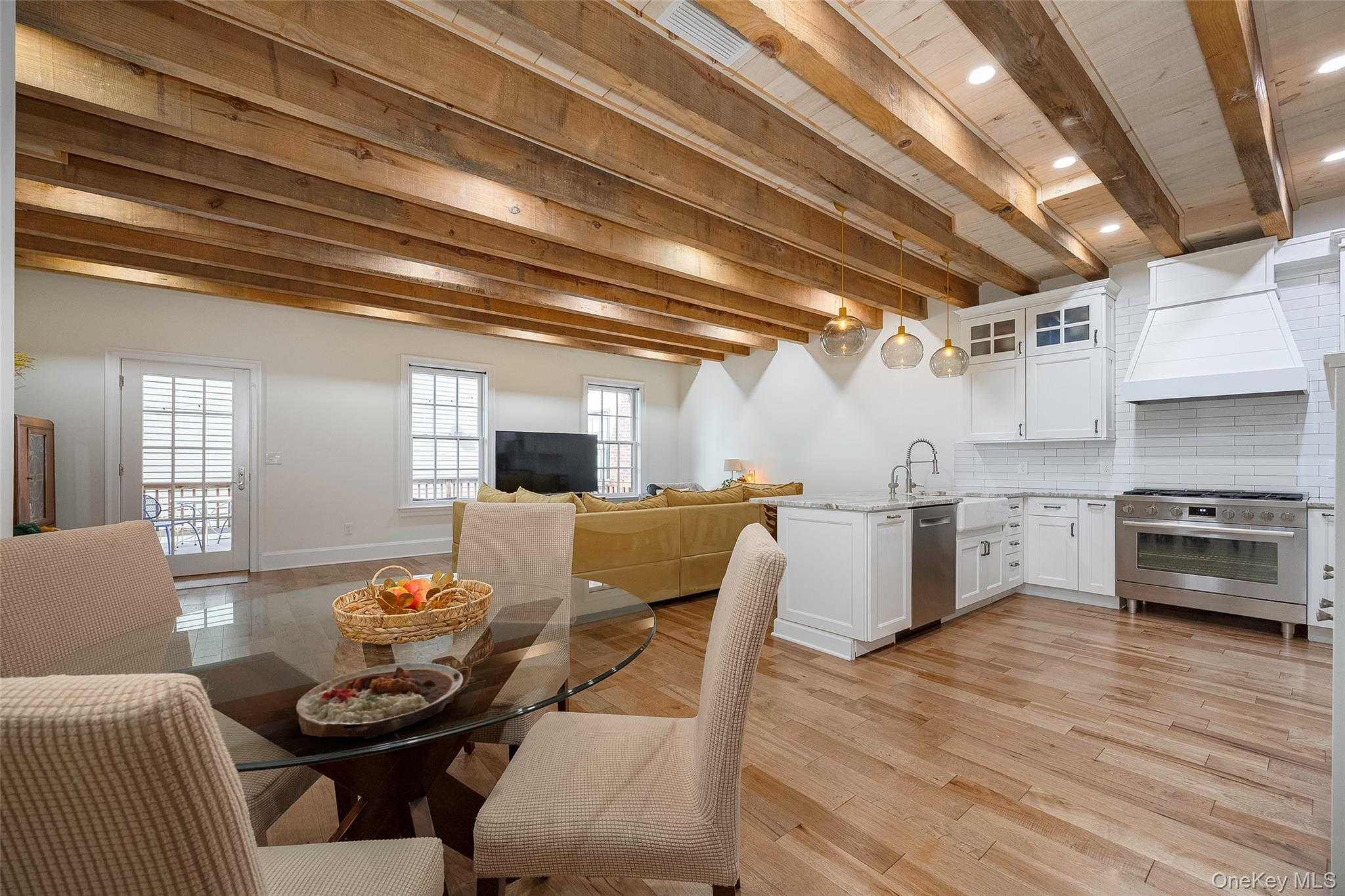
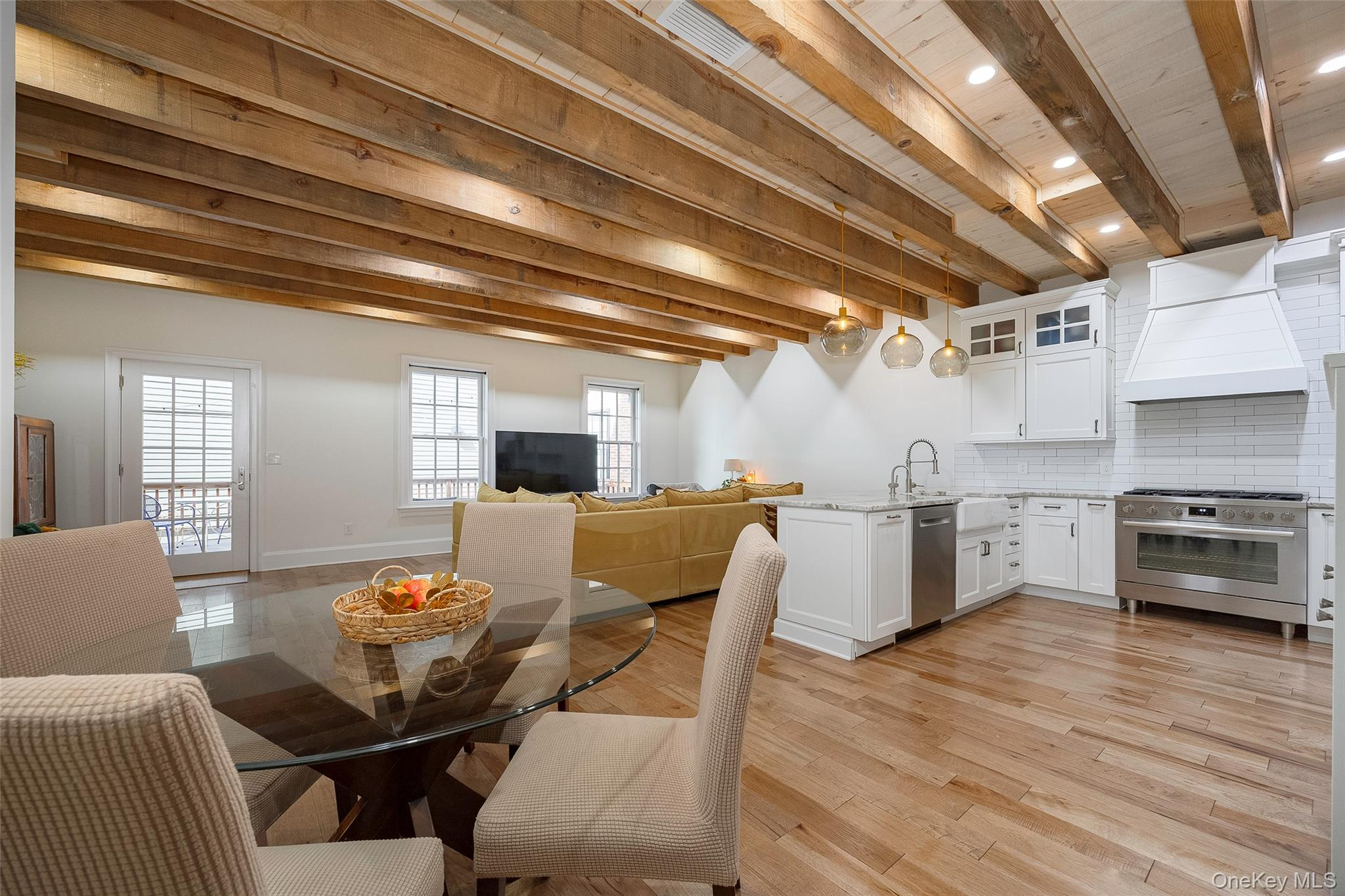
- plate (384, 691)
